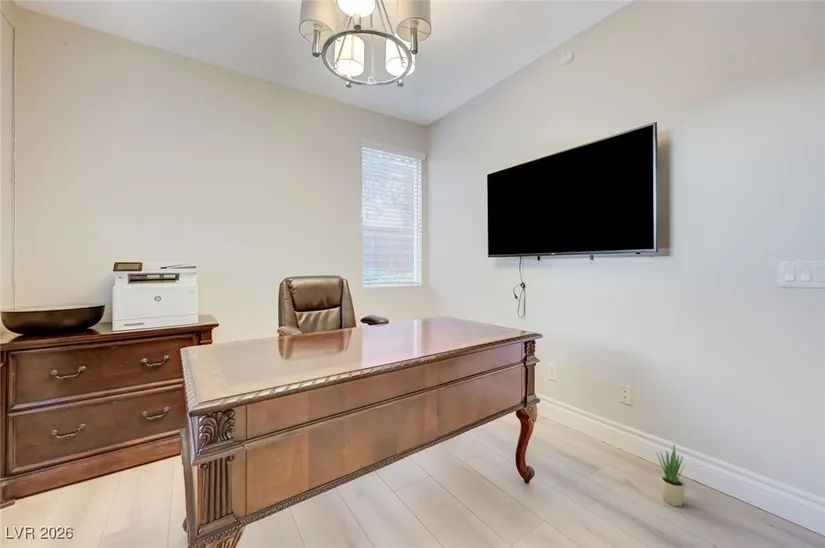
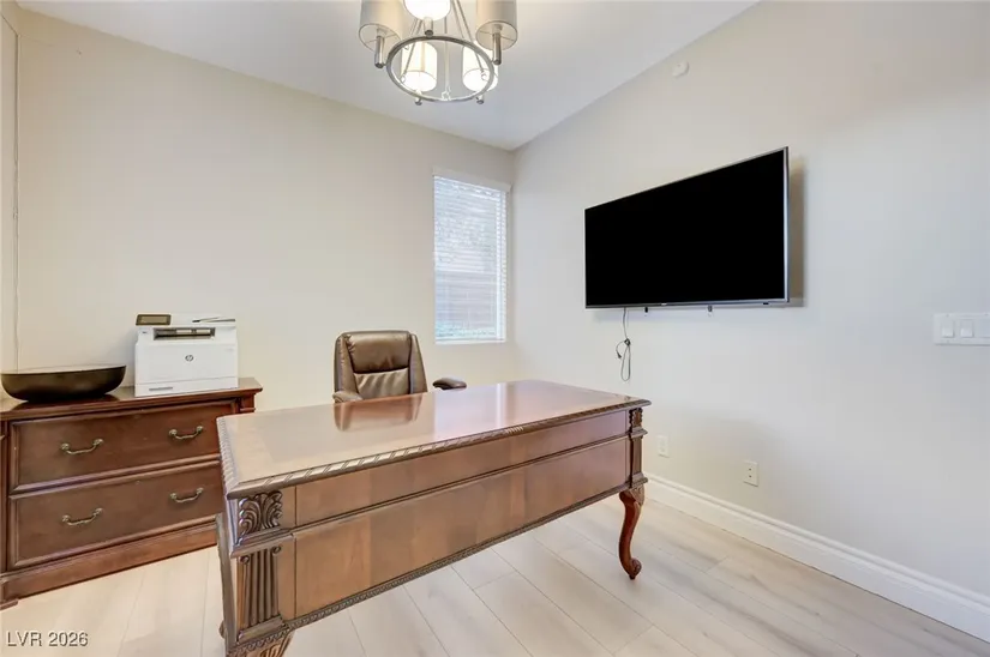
- potted plant (670, 472)
